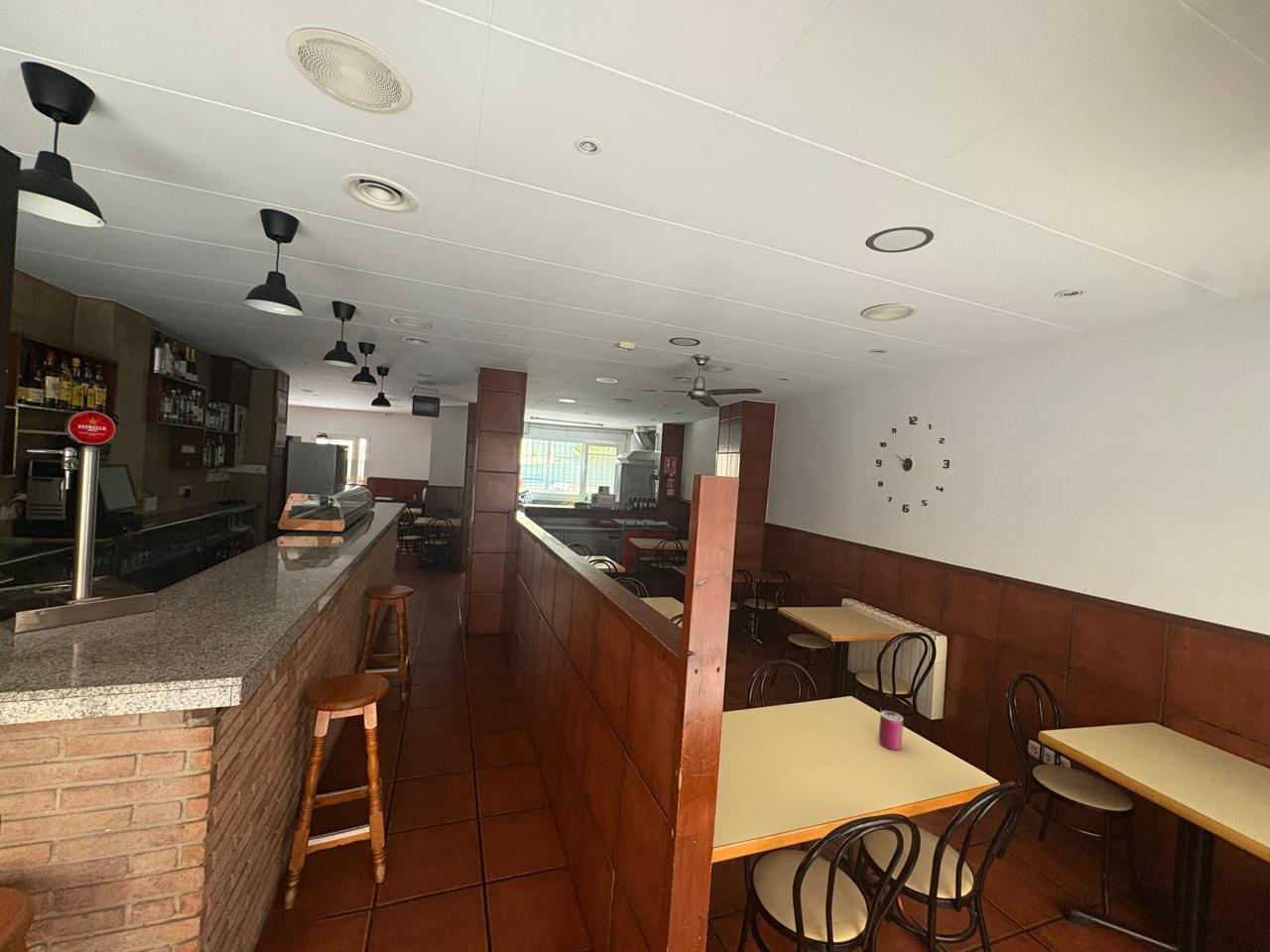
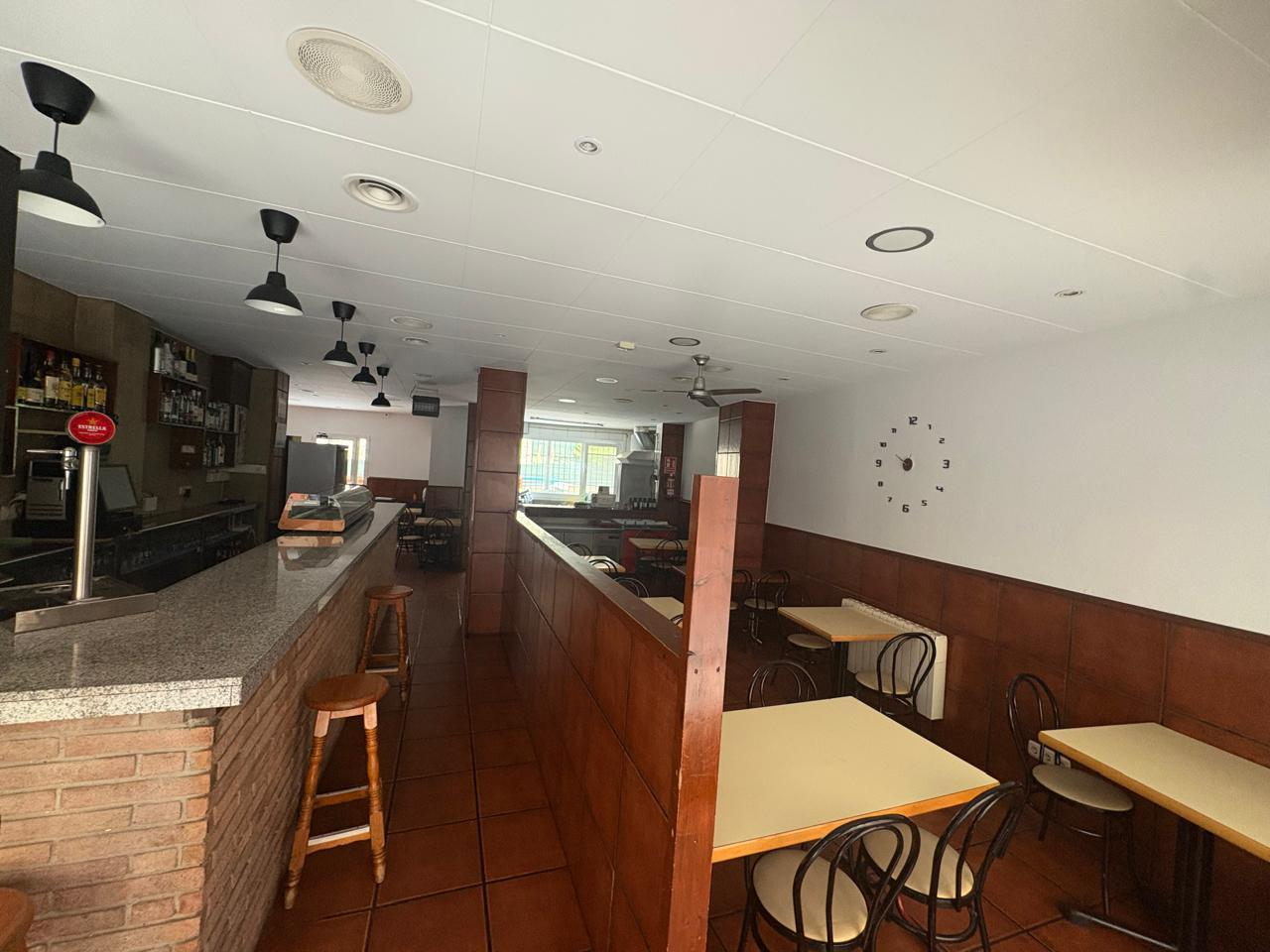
- can (890, 730)
